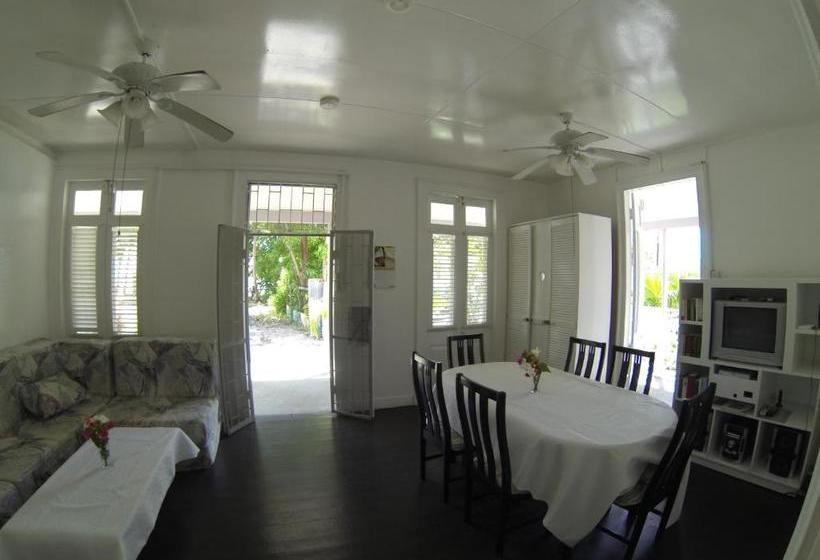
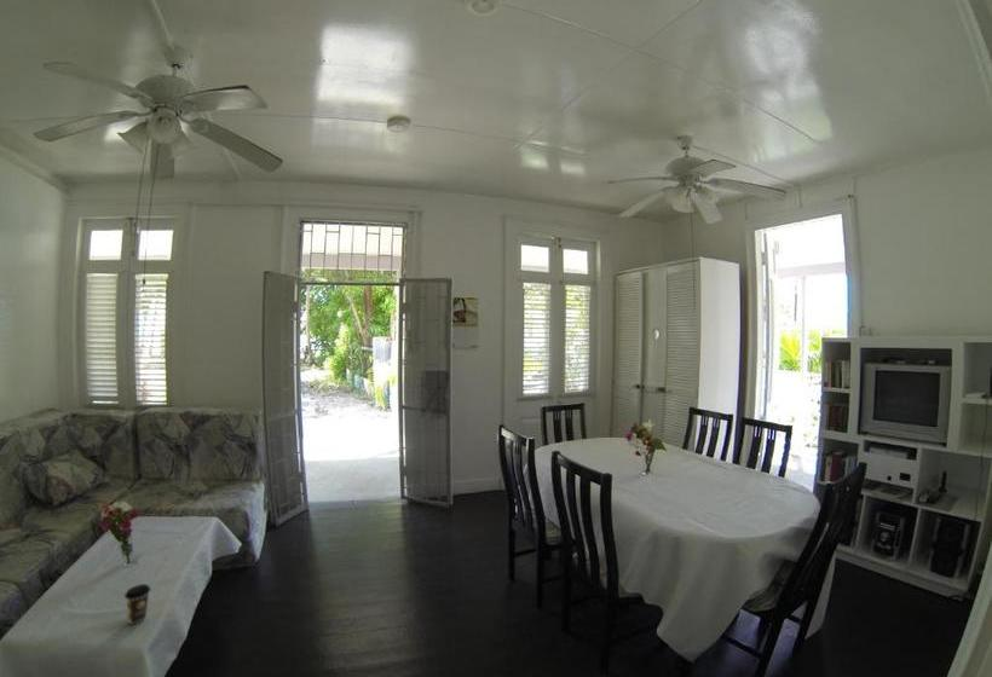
+ coffee cup (137, 603)
